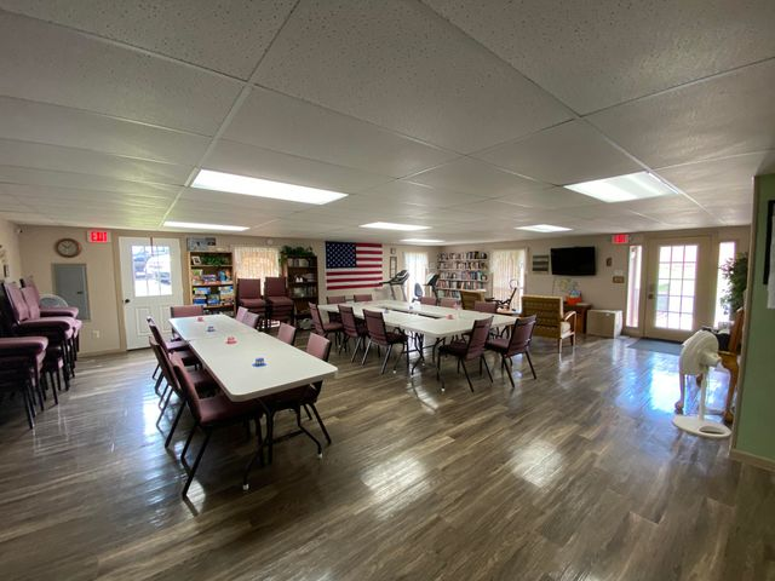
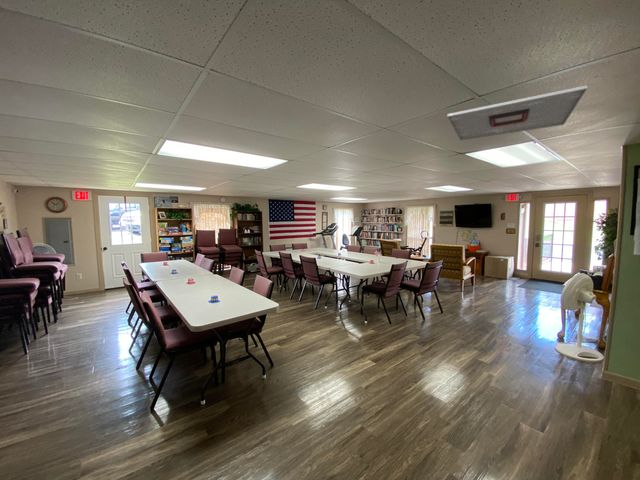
+ ceiling vent (508, 119)
